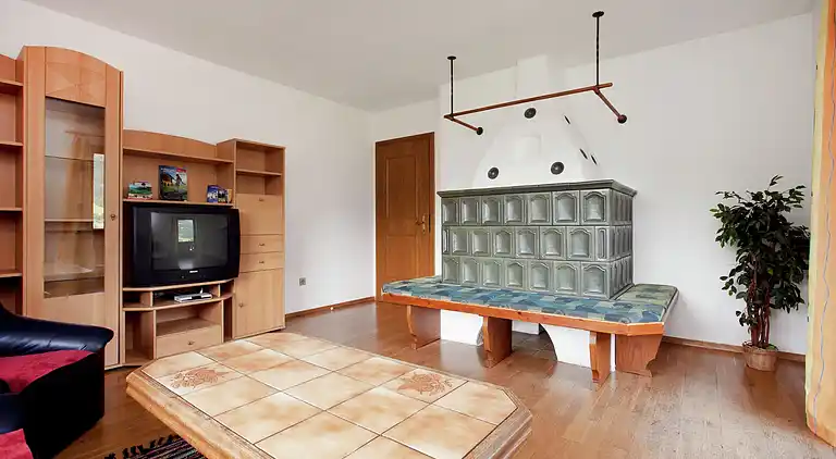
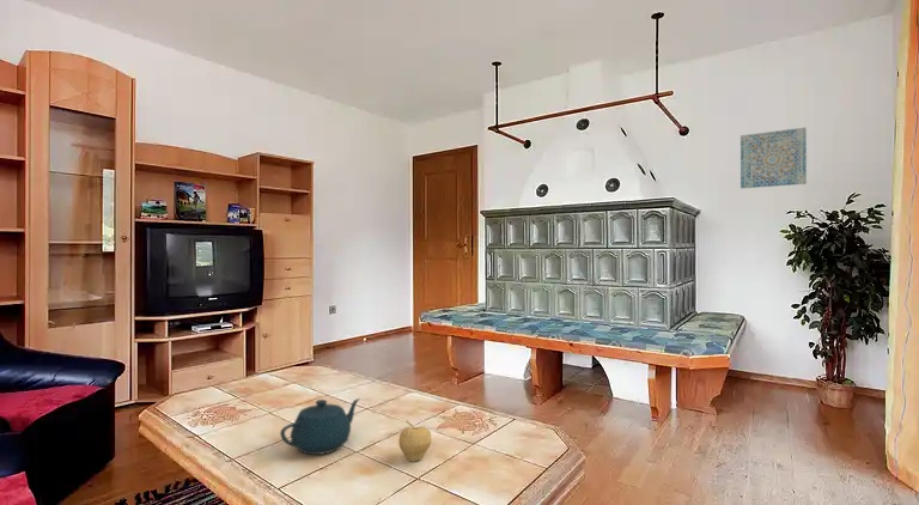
+ wall art (772, 158)
+ fruit (415, 439)
+ teapot (323, 422)
